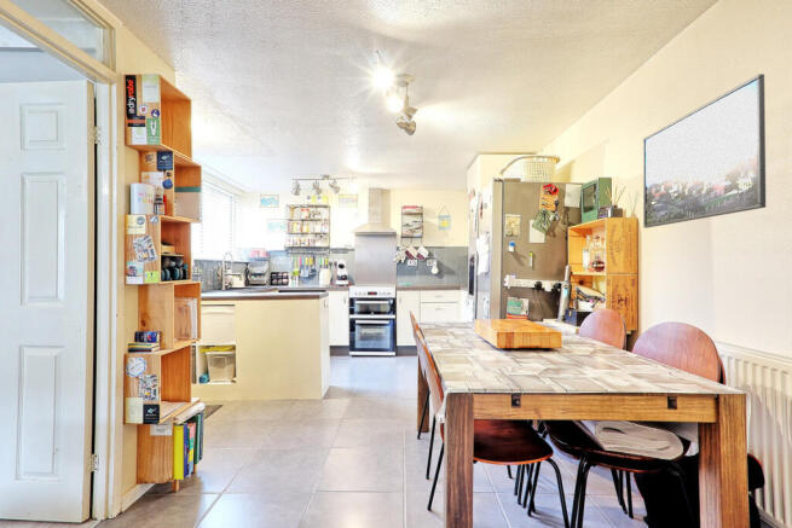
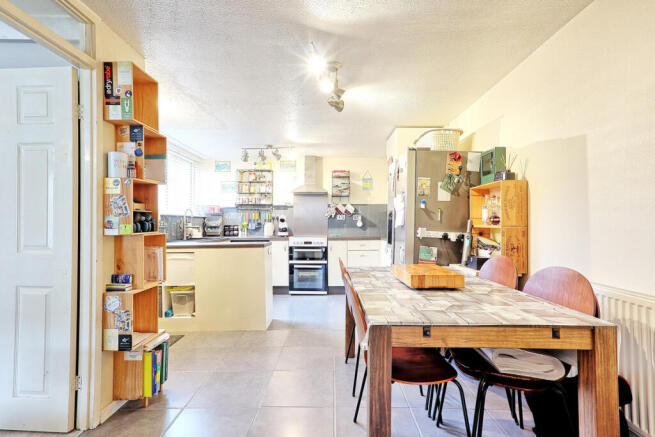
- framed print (692, 166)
